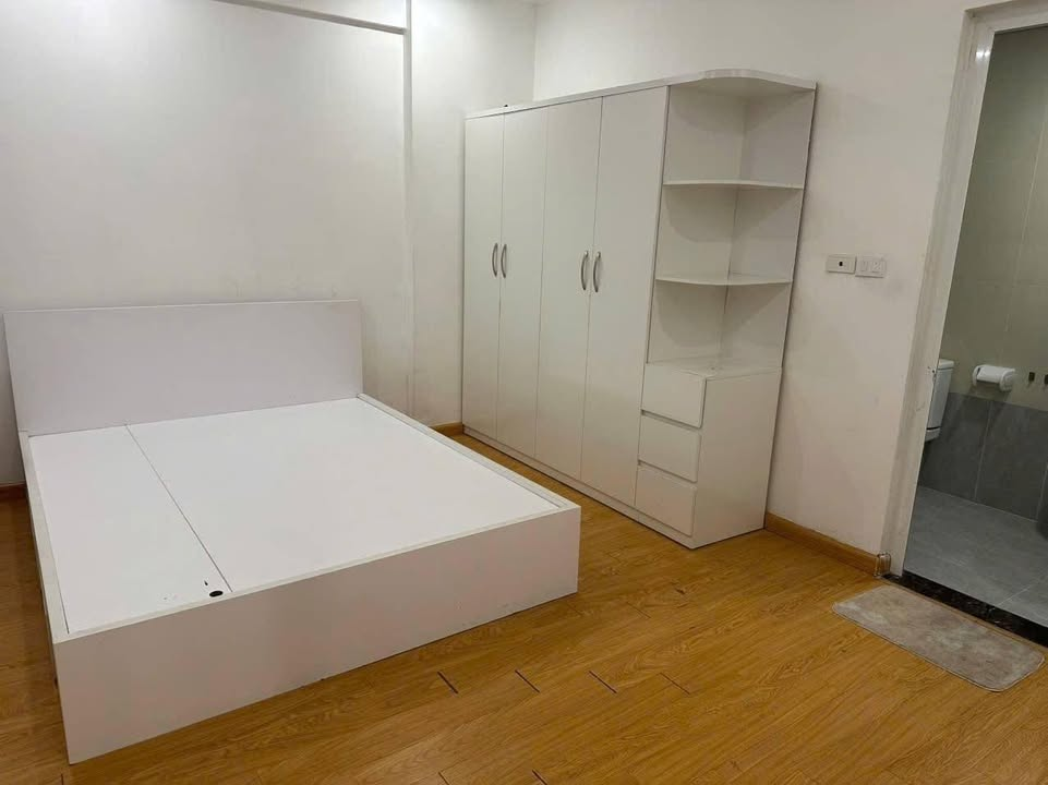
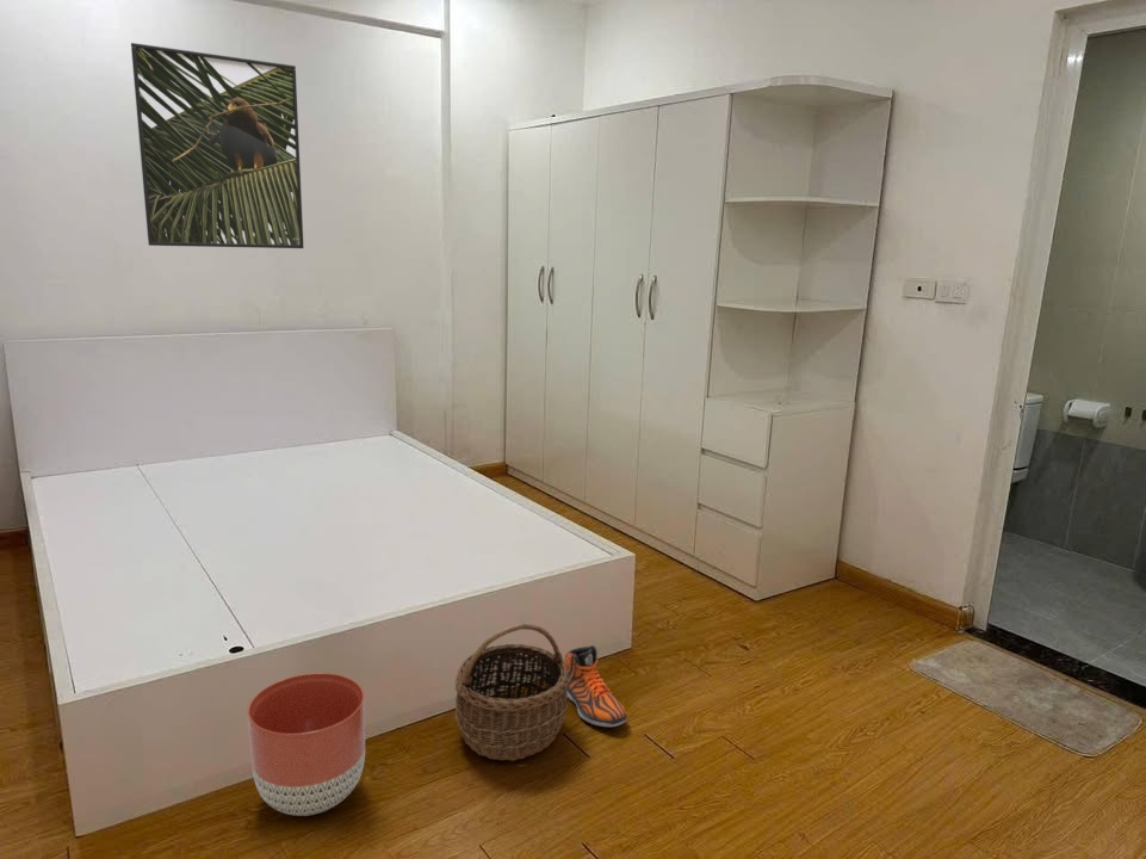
+ wicker basket (510, 680)
+ planter (309, 750)
+ sneaker (590, 681)
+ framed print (223, 153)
